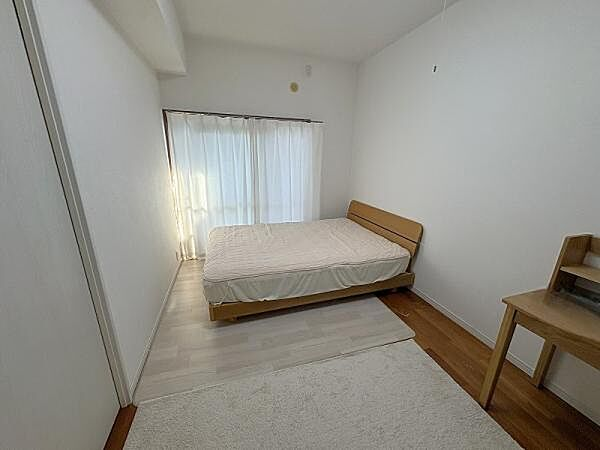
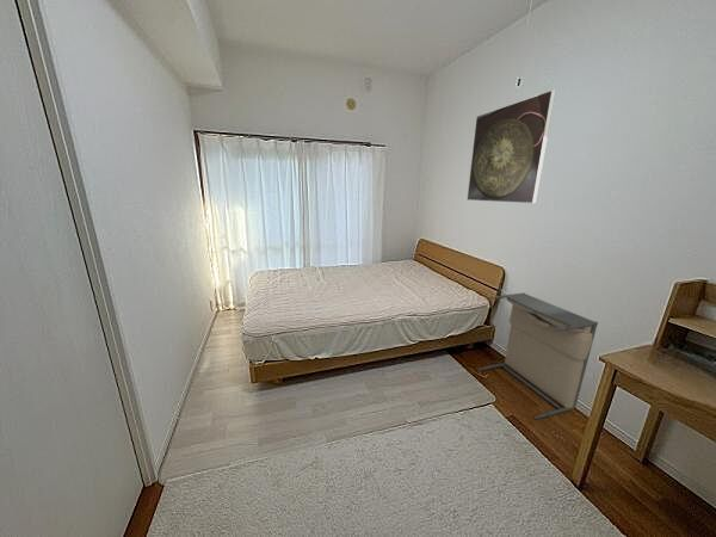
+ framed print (502, 155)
+ laundry hamper (529, 350)
